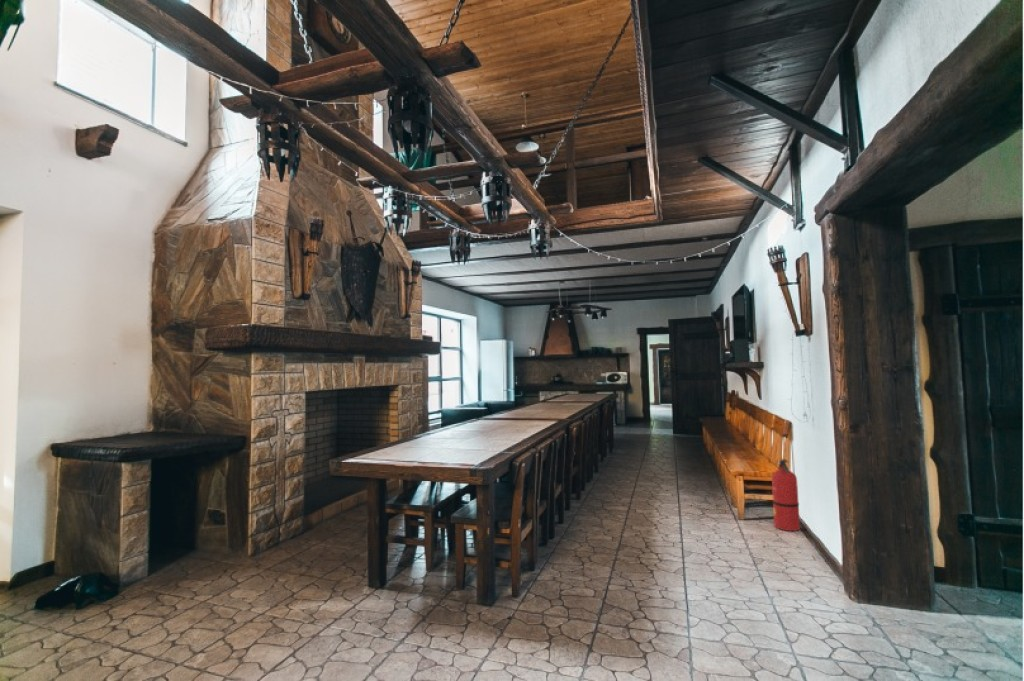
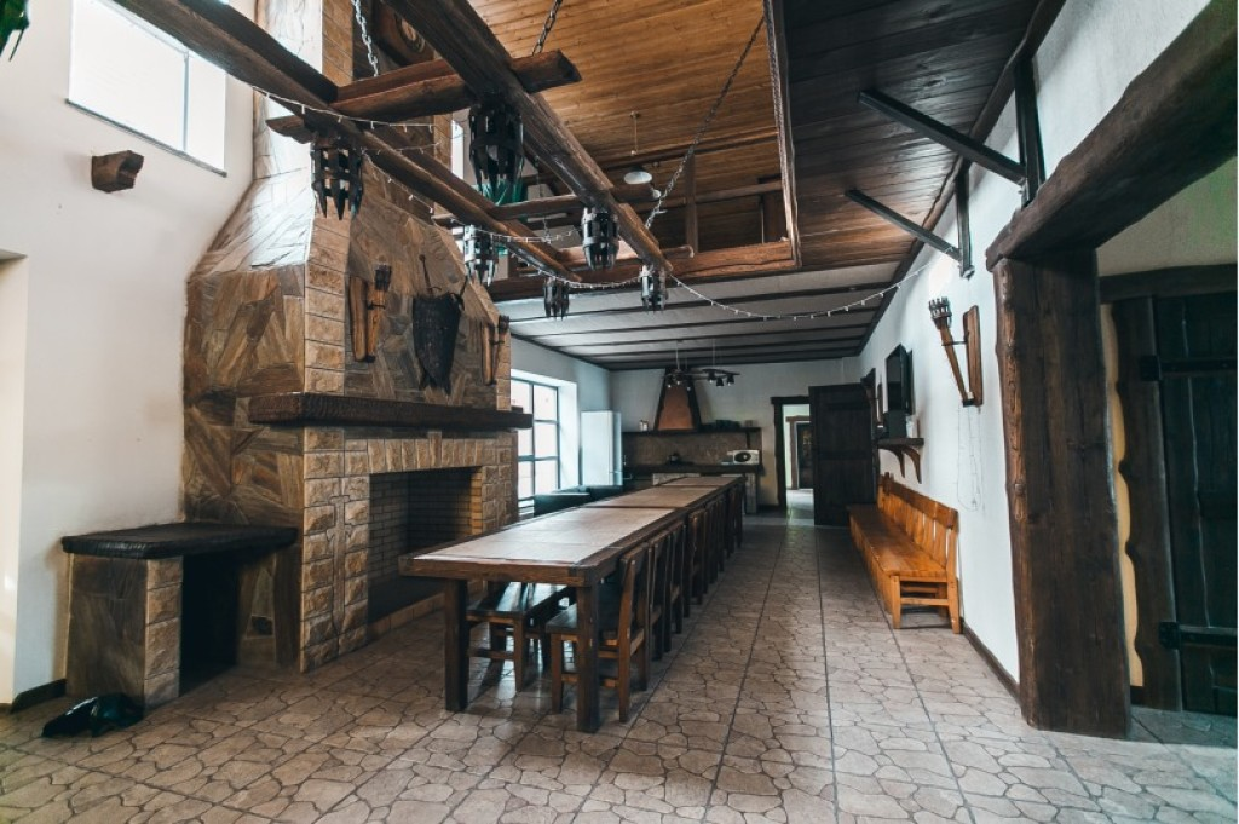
- fire extinguisher (784, 492)
